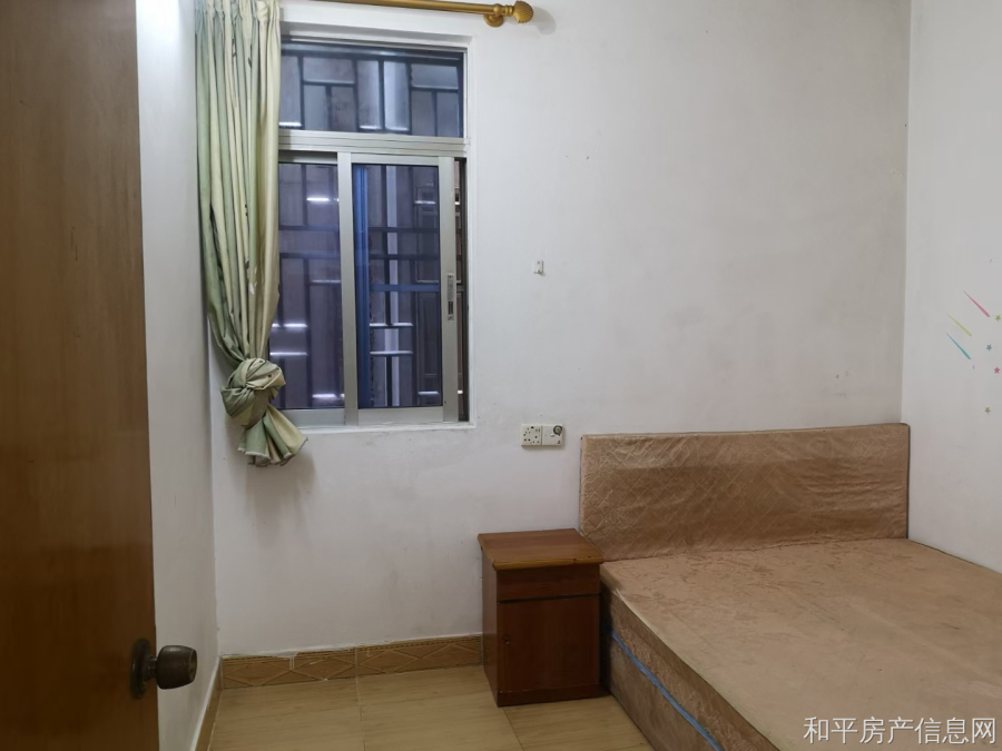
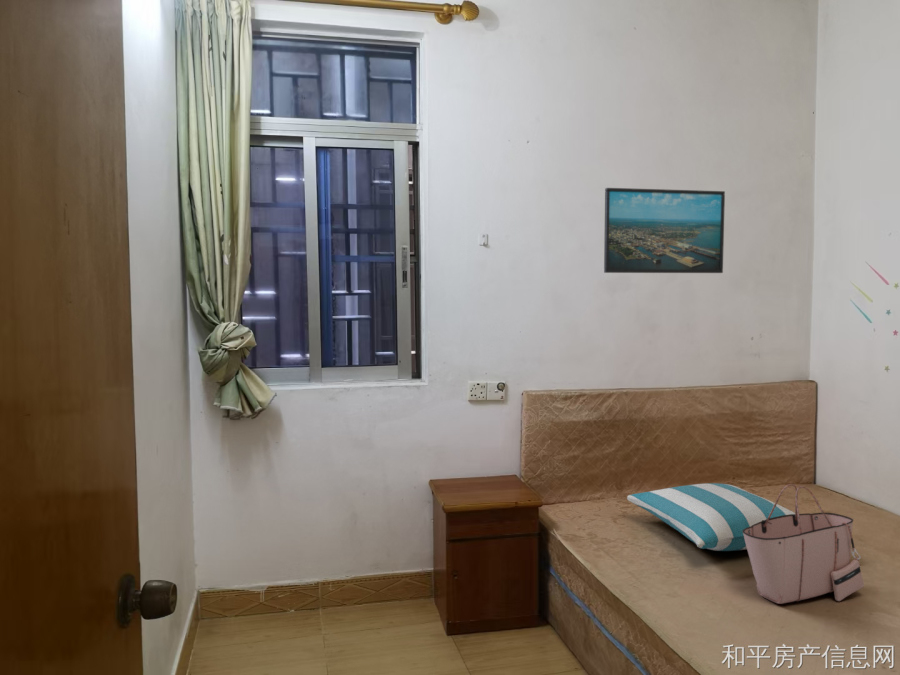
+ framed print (665, 231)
+ pillow (717, 514)
+ tote bag (800, 539)
